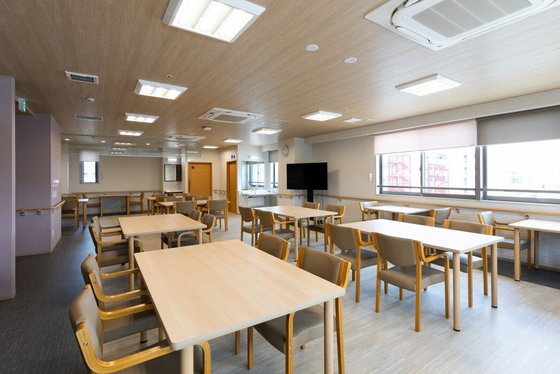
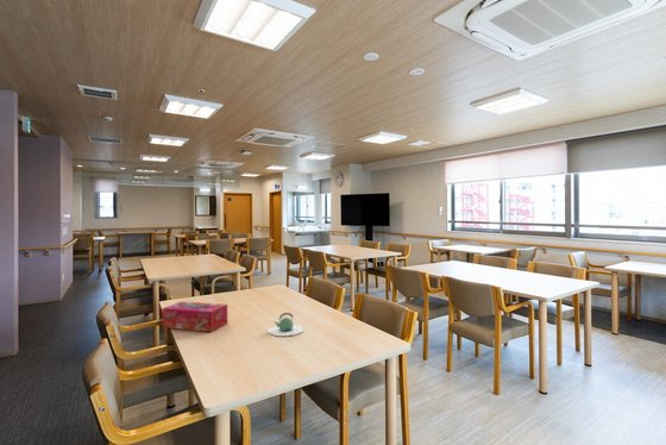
+ tissue box (195, 315)
+ teapot (285, 321)
